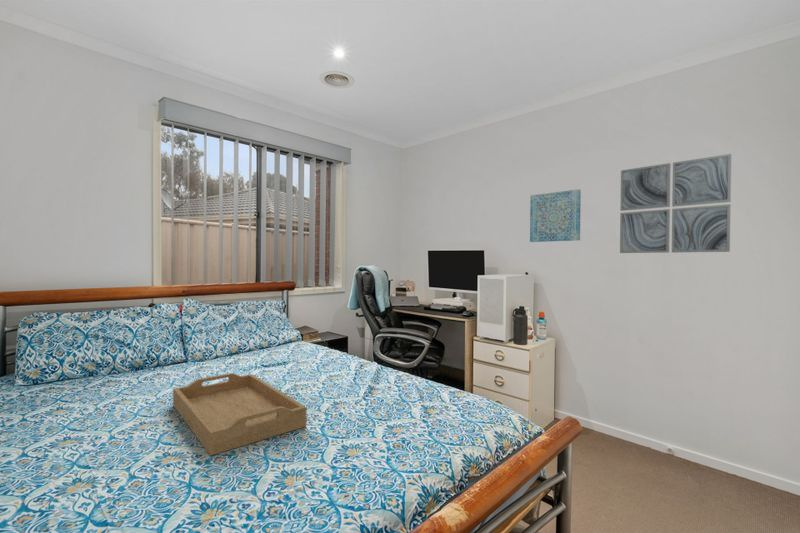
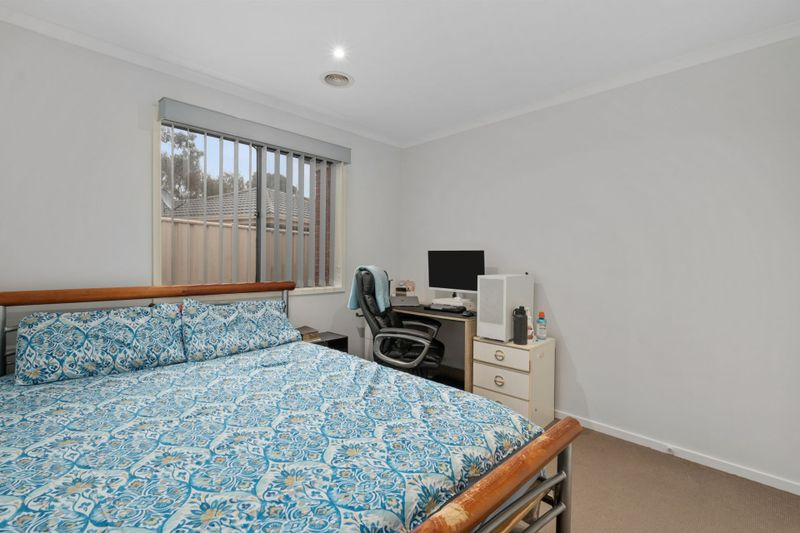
- wall art (554, 216)
- wall art (672, 209)
- serving tray (235, 403)
